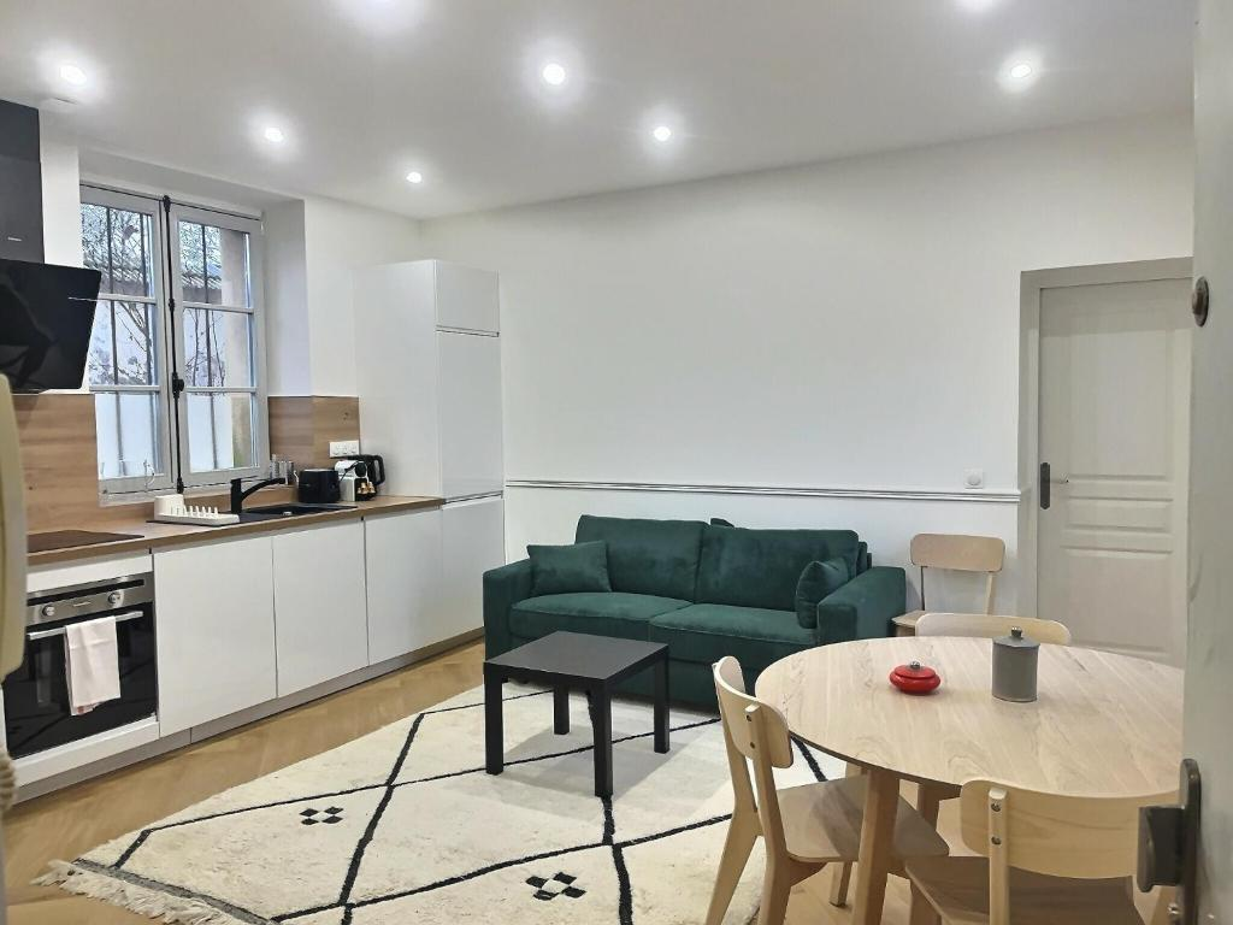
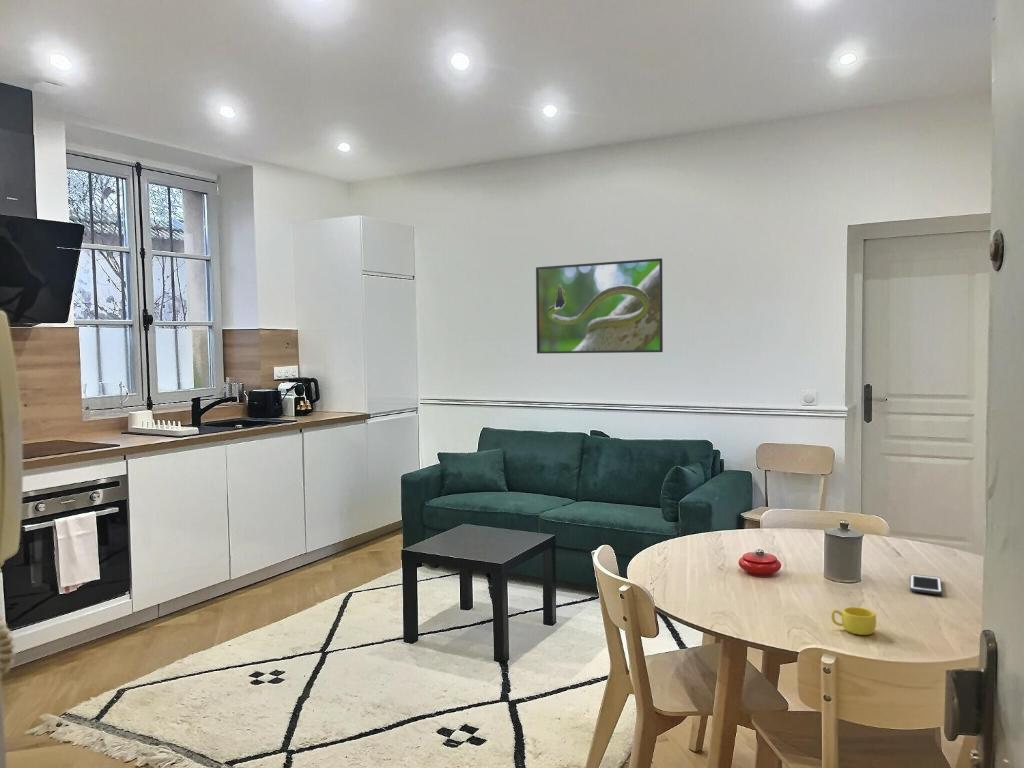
+ cup (853, 620)
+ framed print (596, 308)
+ cell phone (925, 584)
